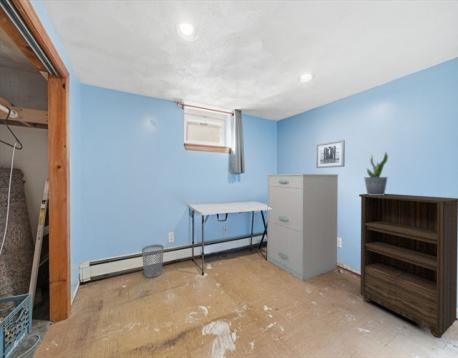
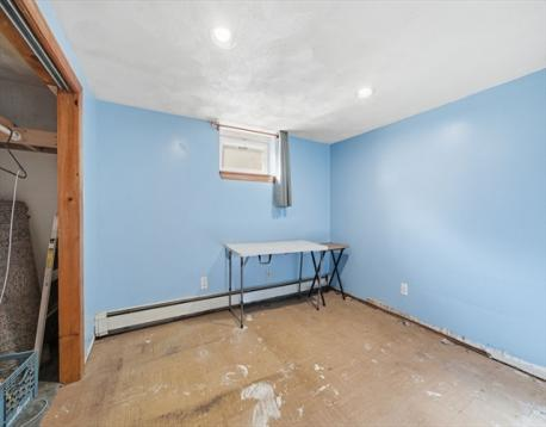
- potted plant (375, 173)
- wall art (329, 155)
- bookshelf (404, 254)
- filing cabinet (300, 219)
- wastebasket (153, 260)
